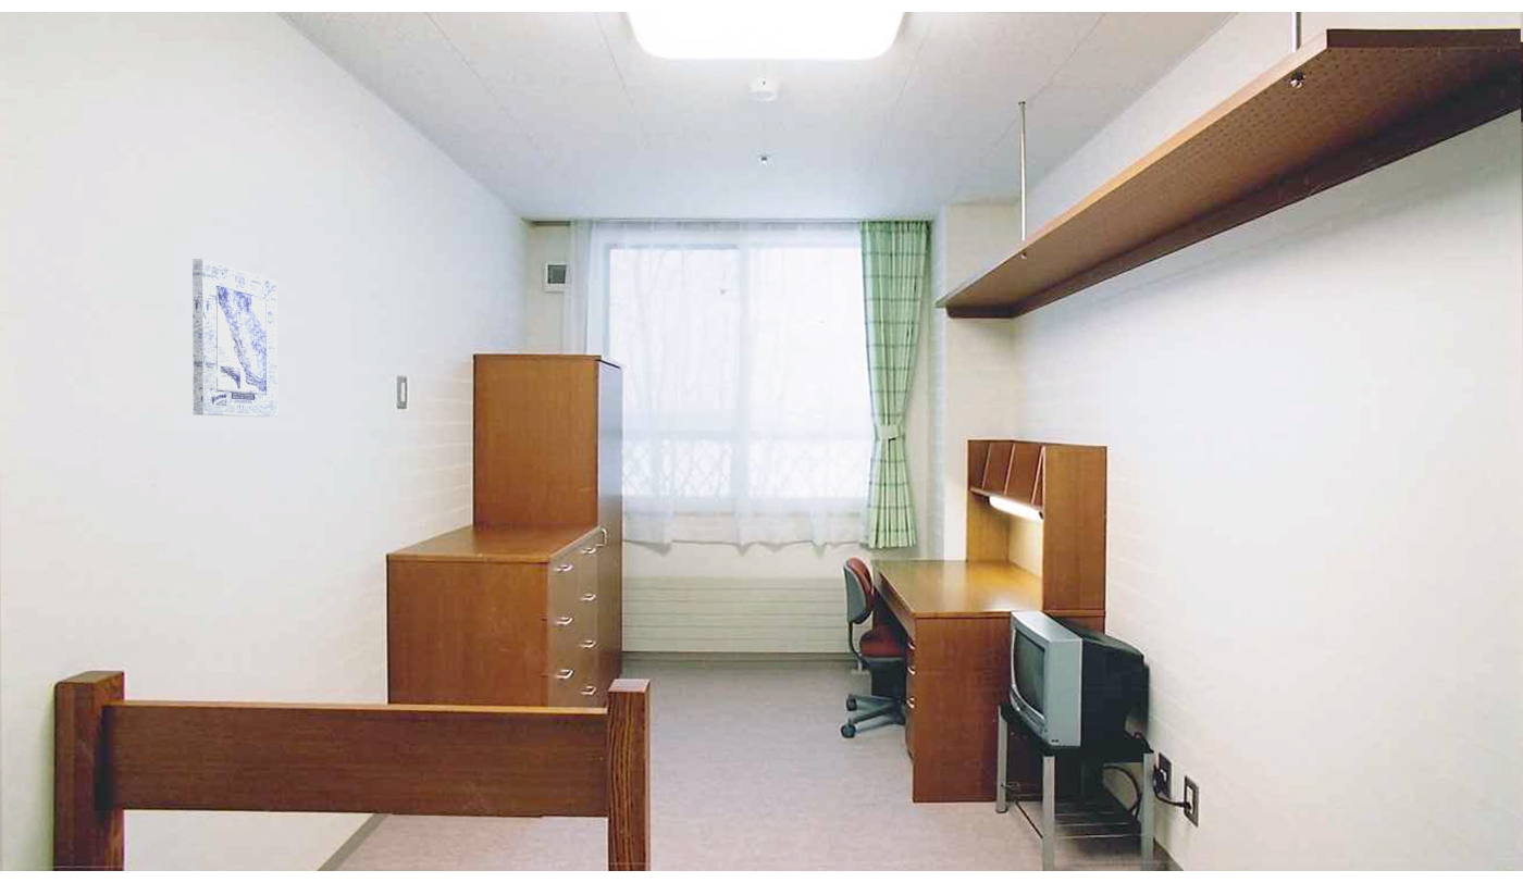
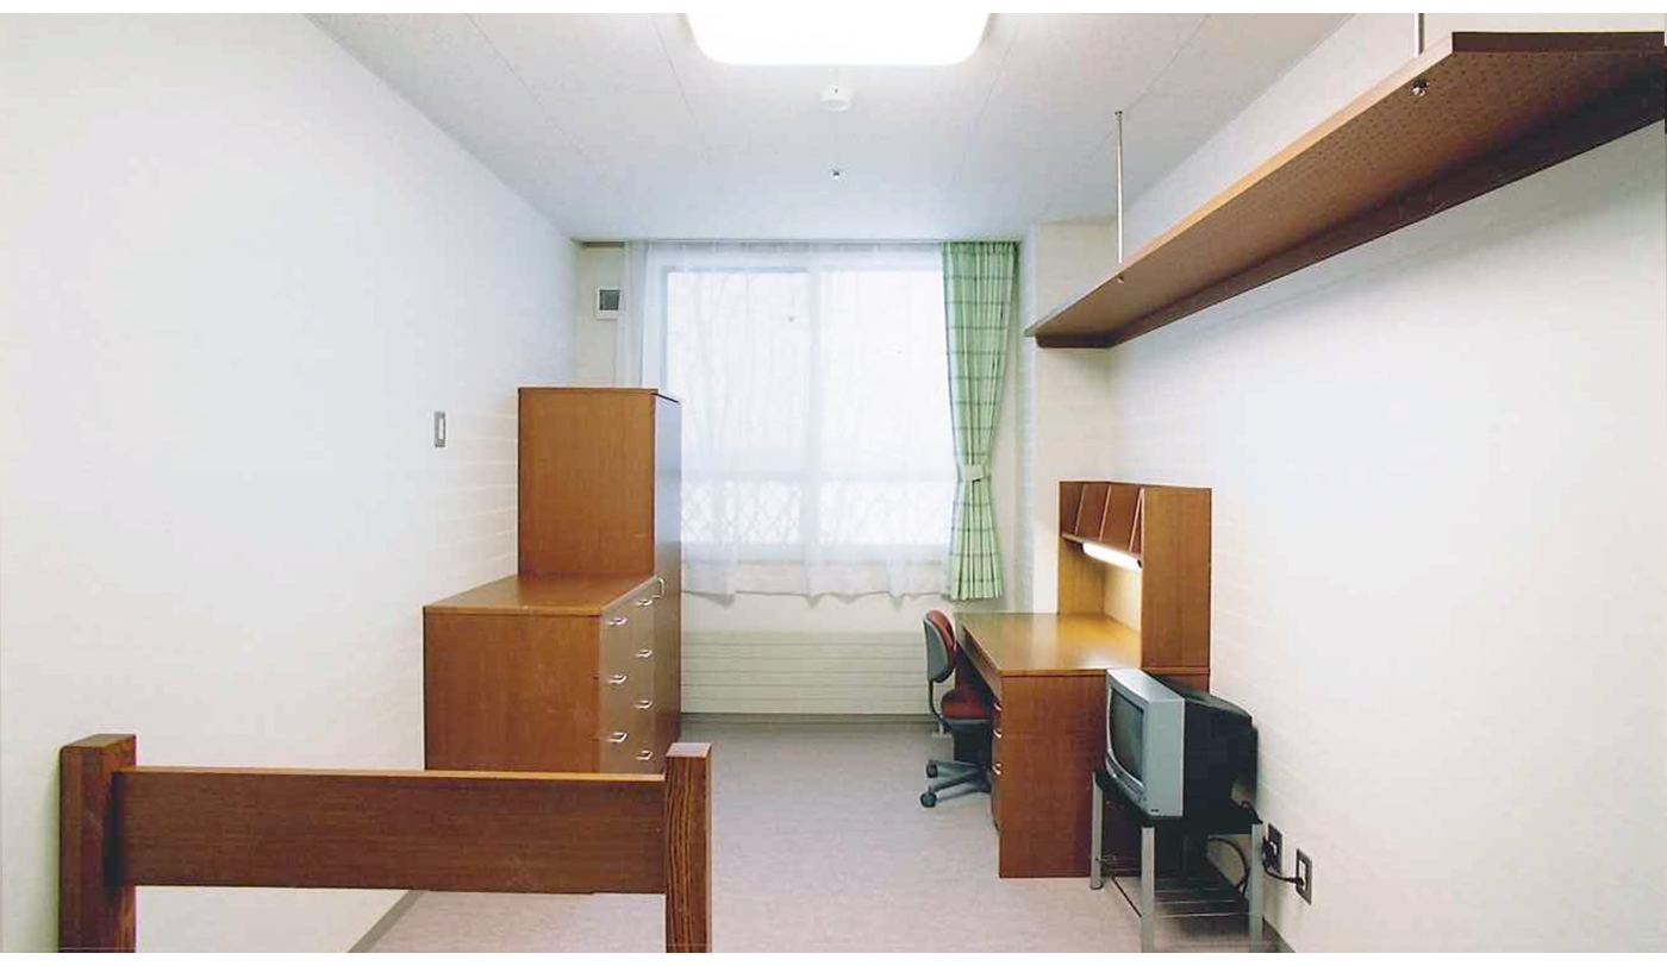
- wall art (237, 343)
